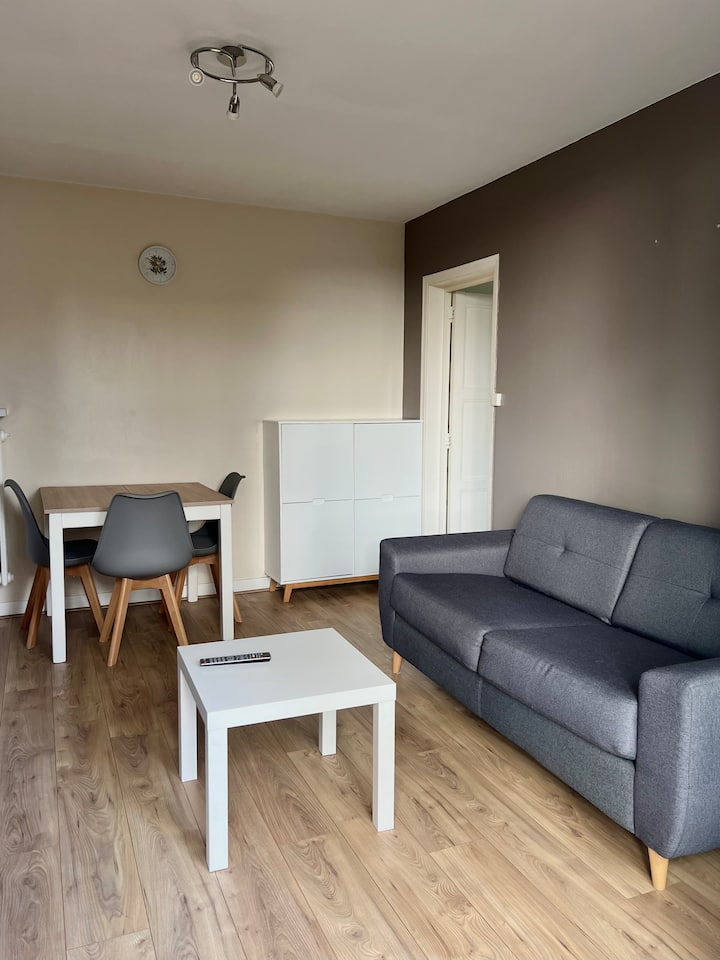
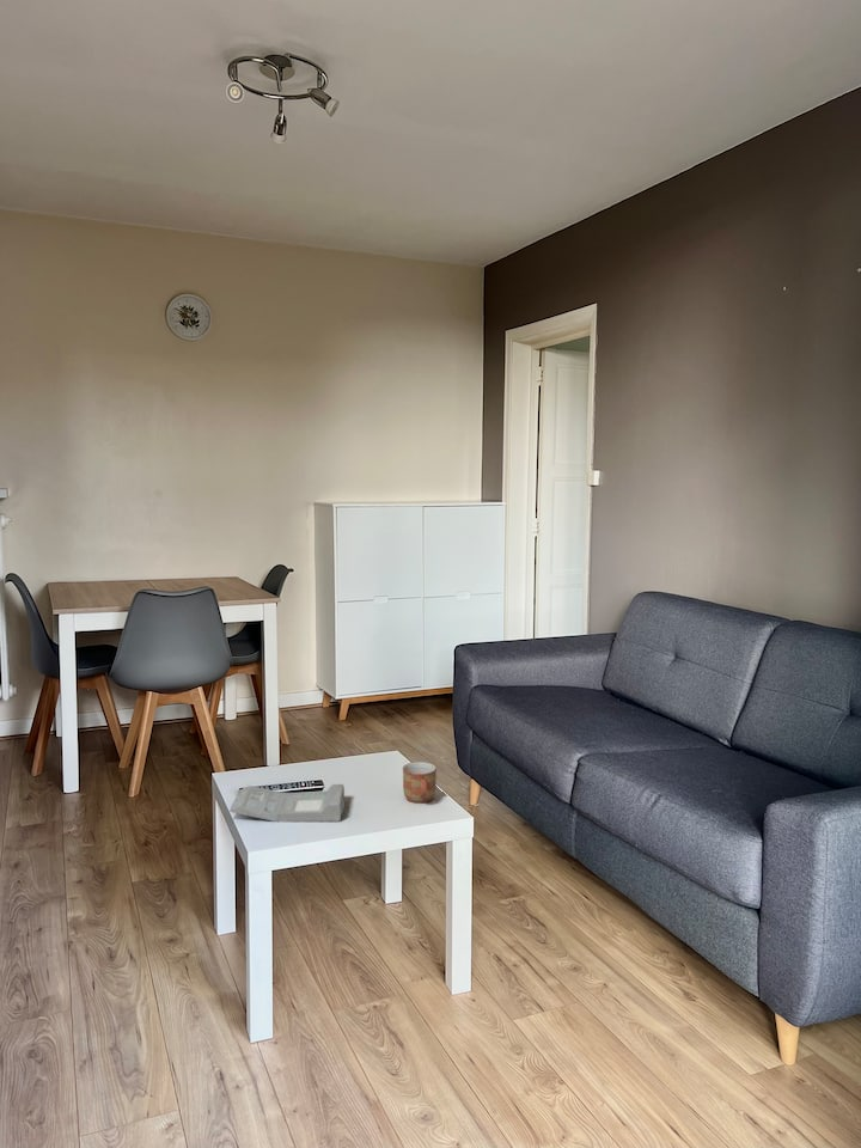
+ mug (420, 784)
+ magazine (289, 802)
